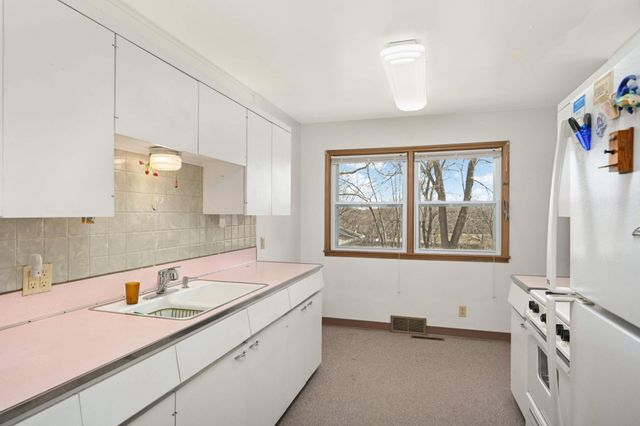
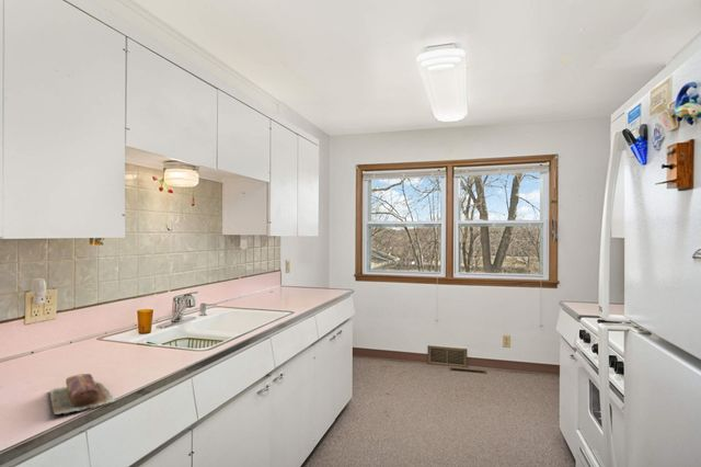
+ loaf of bread (78, 388)
